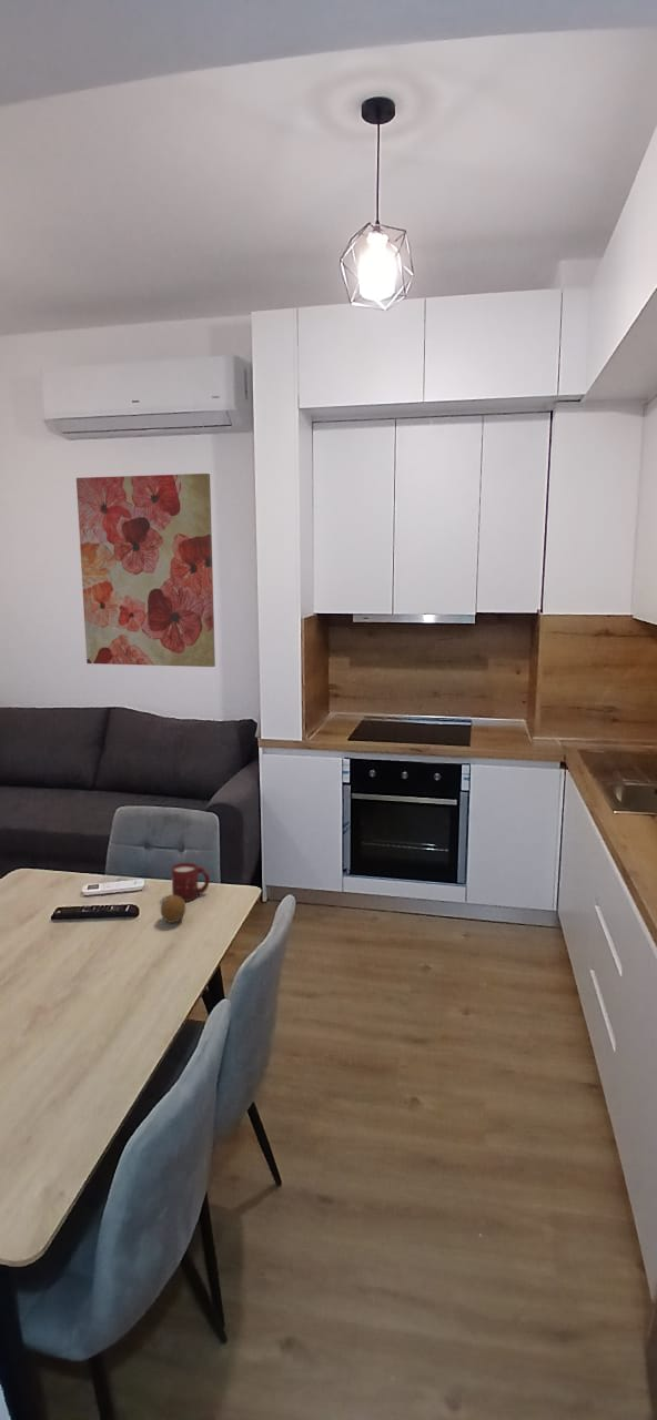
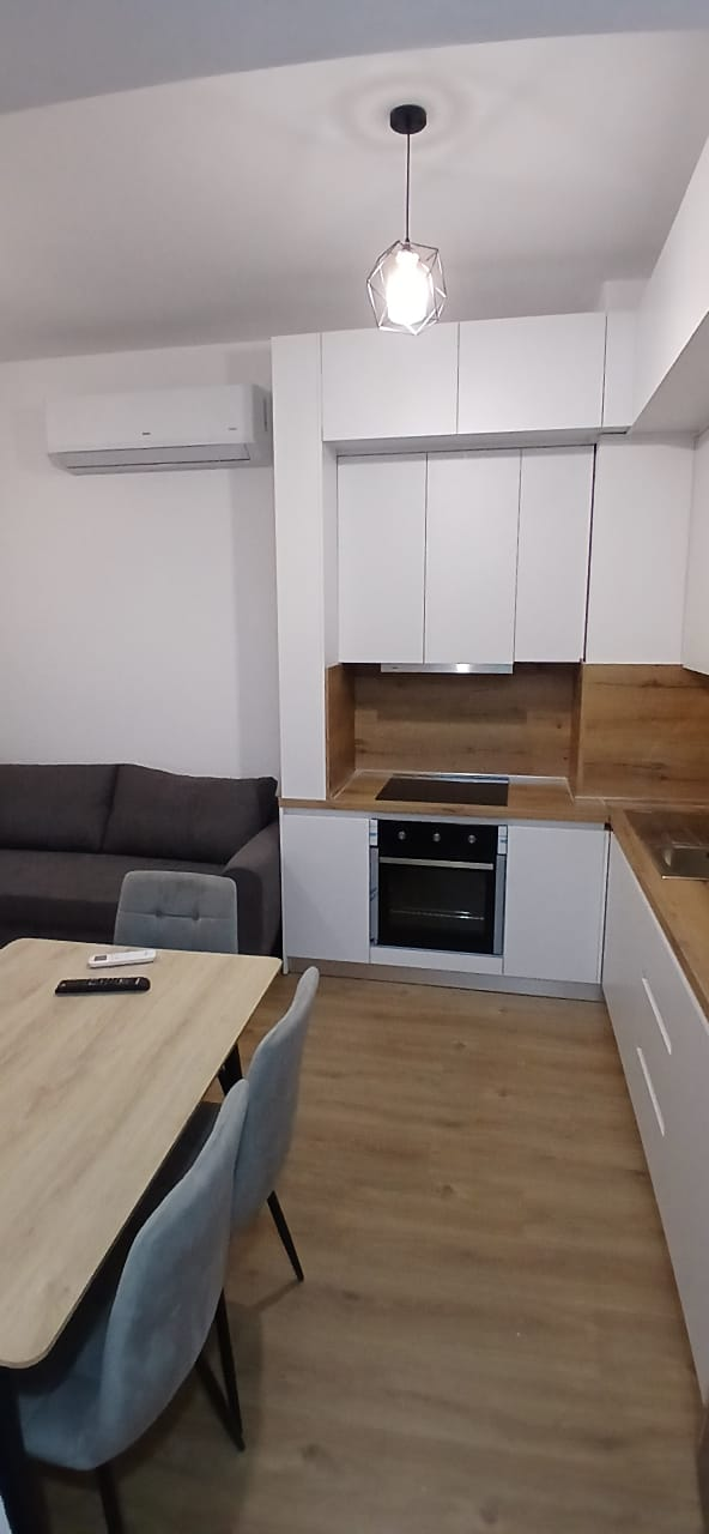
- cup (191, 881)
- wall art (145, 572)
- fruit (173, 909)
